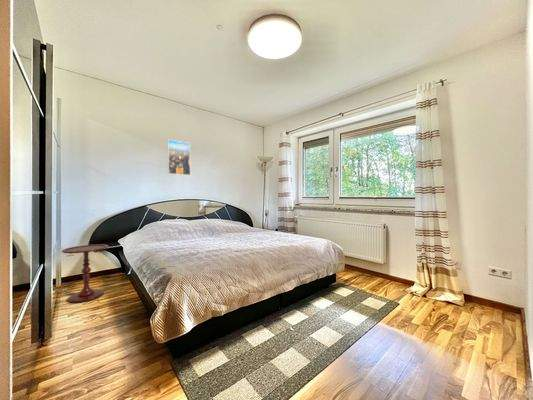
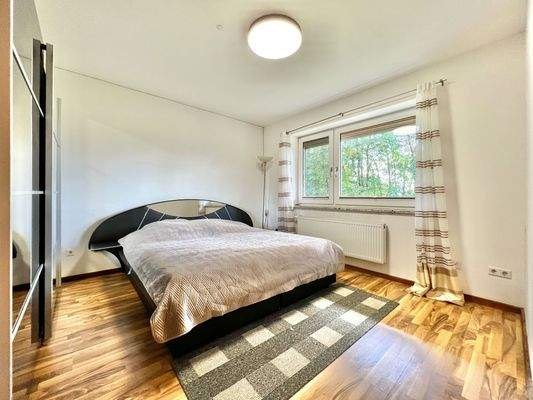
- side table (86, 271)
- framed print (179, 158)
